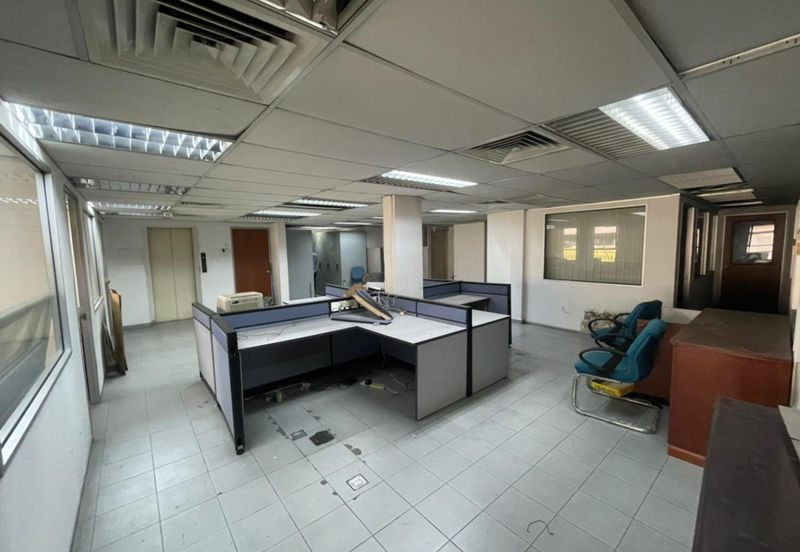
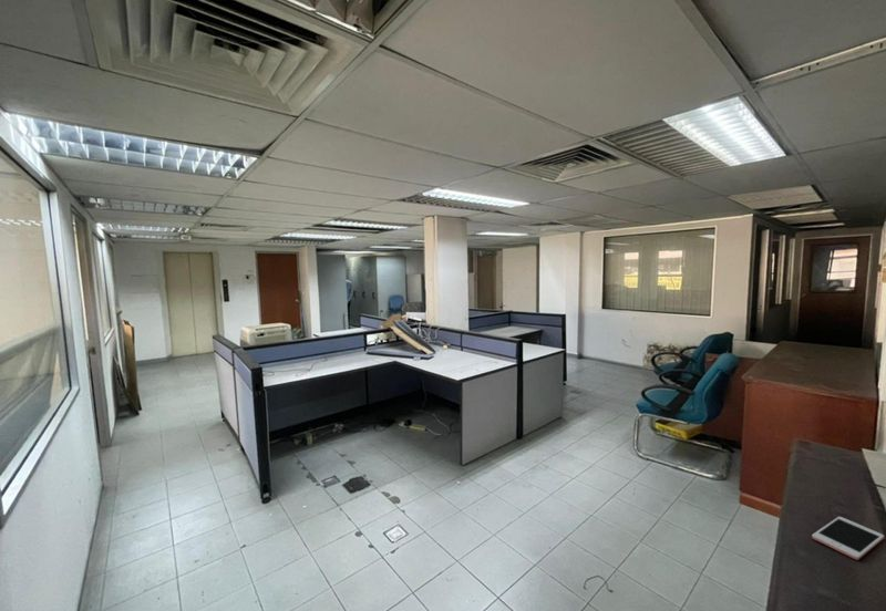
+ cell phone (847, 536)
